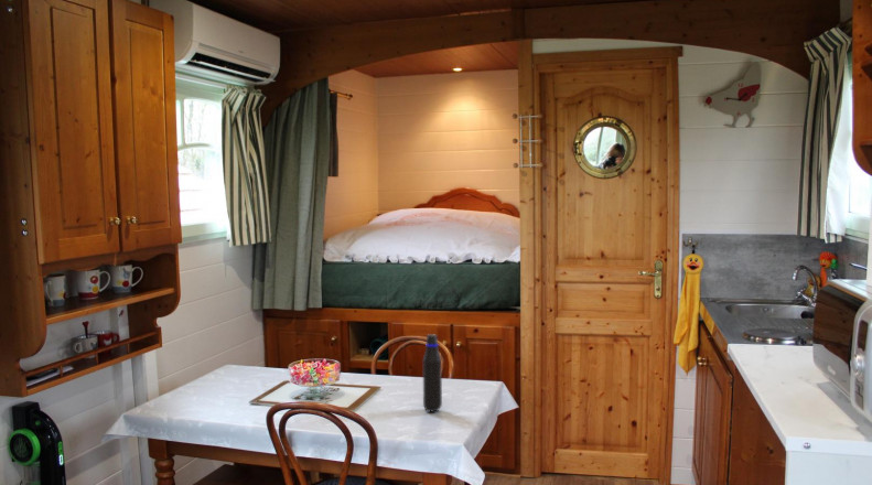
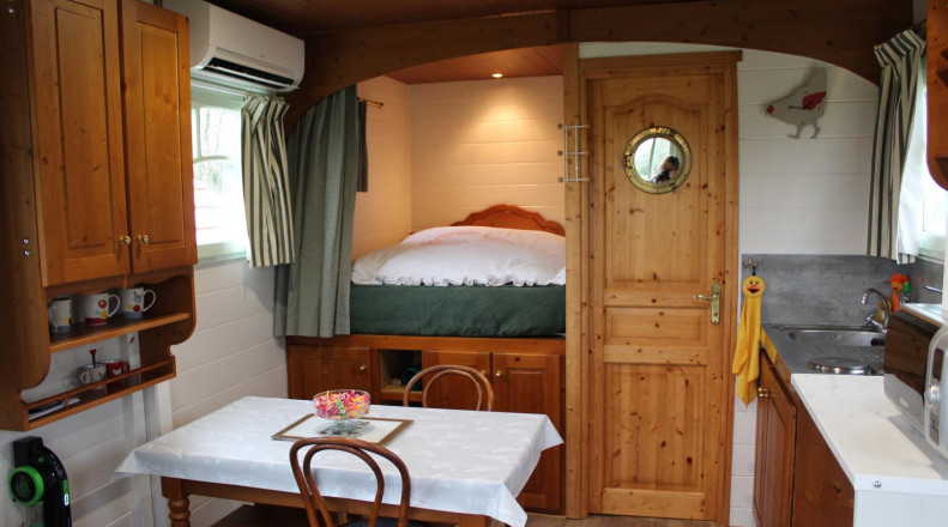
- water bottle (432, 373)
